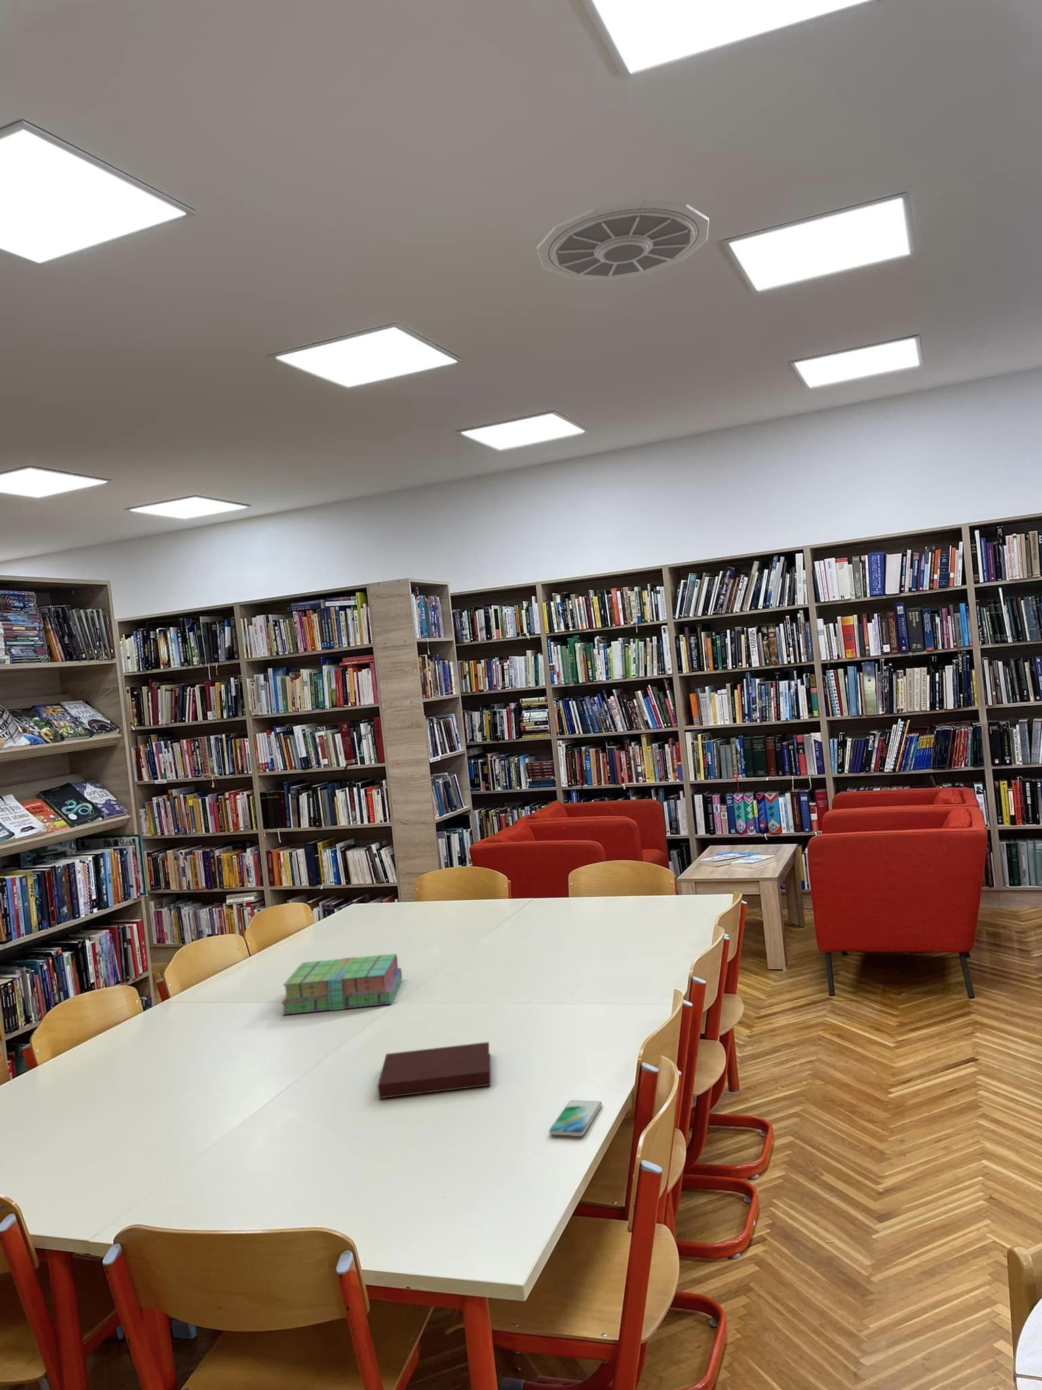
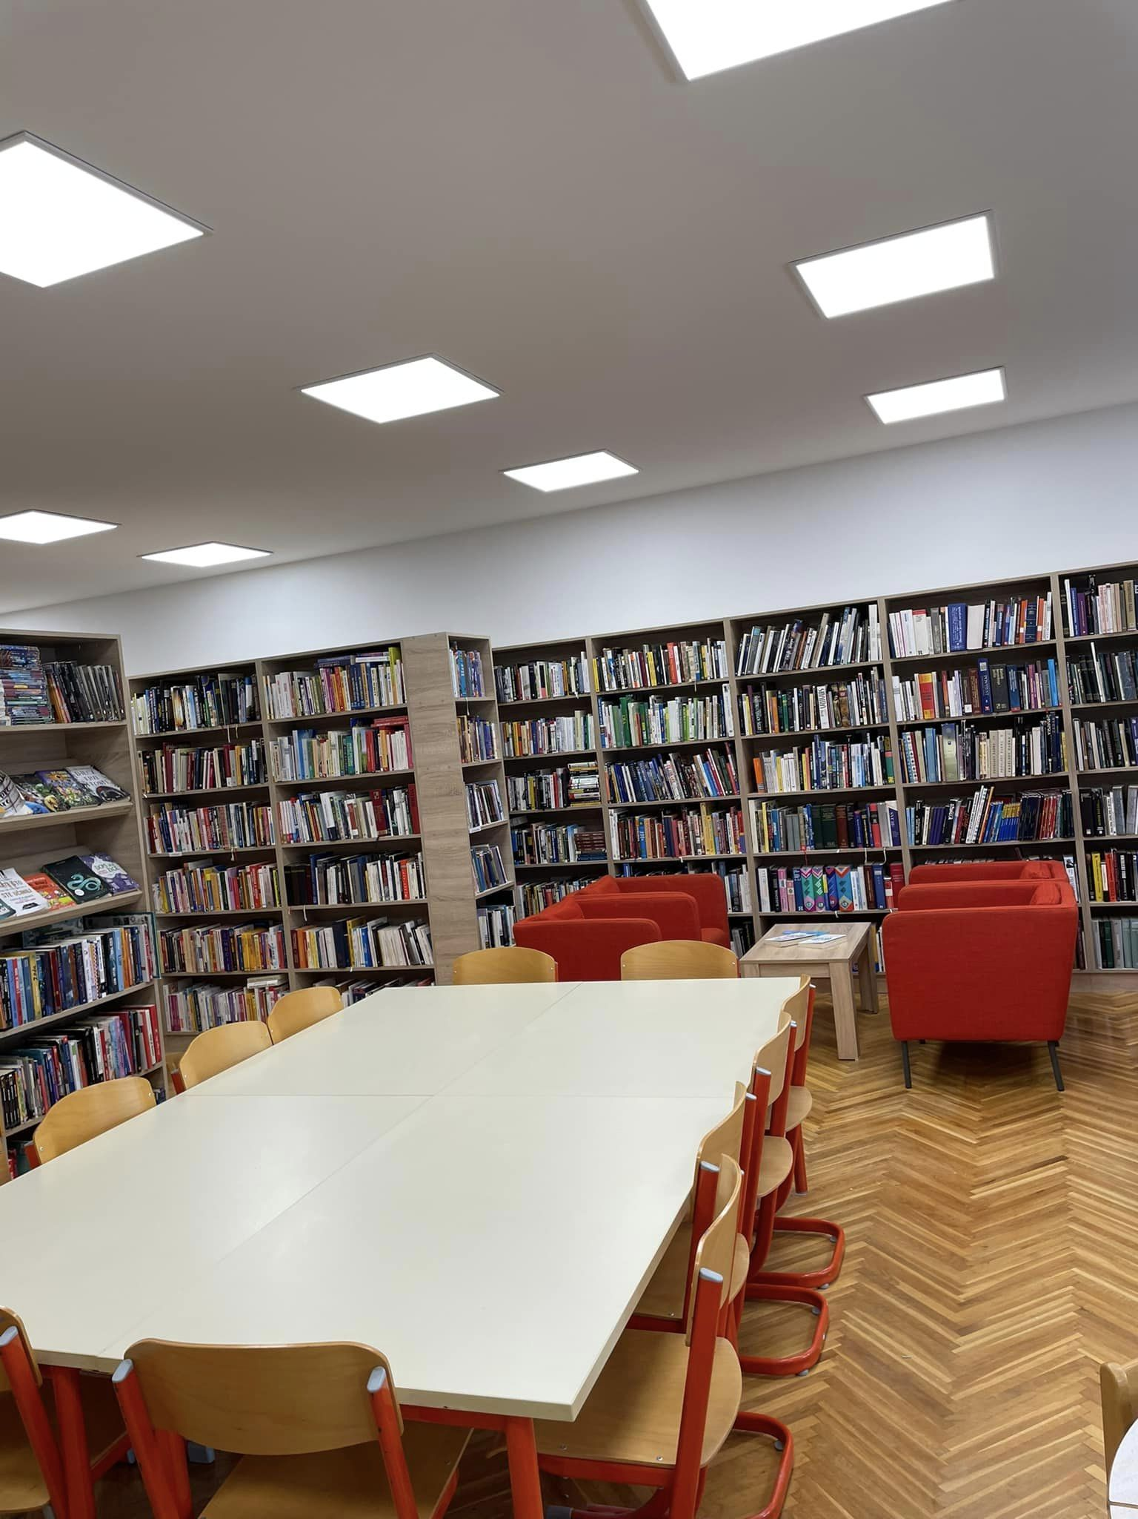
- smartphone (576, 1117)
- stack of books (344, 982)
- ceiling vent (623, 247)
- notebook (437, 1069)
